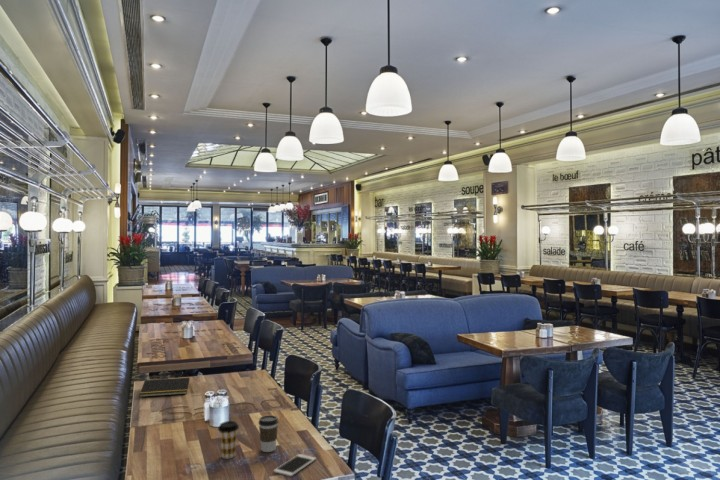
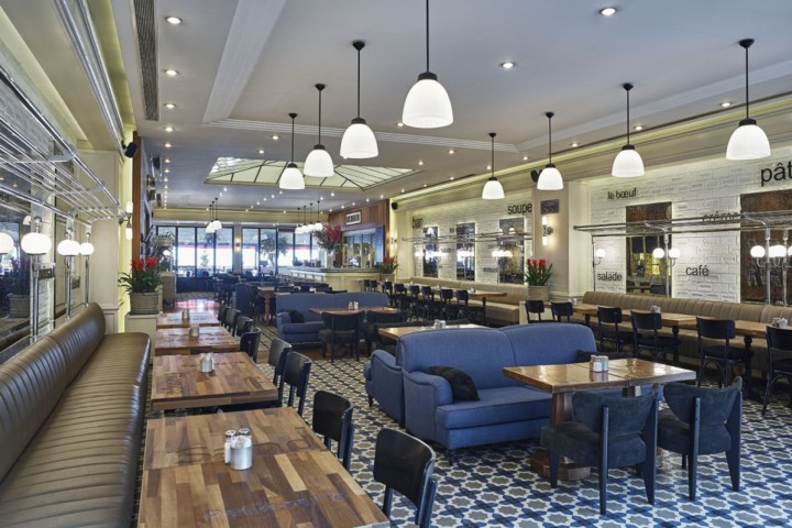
- coffee cup (268, 433)
- coffee cup (228, 439)
- cell phone (295, 464)
- notepad (165, 386)
